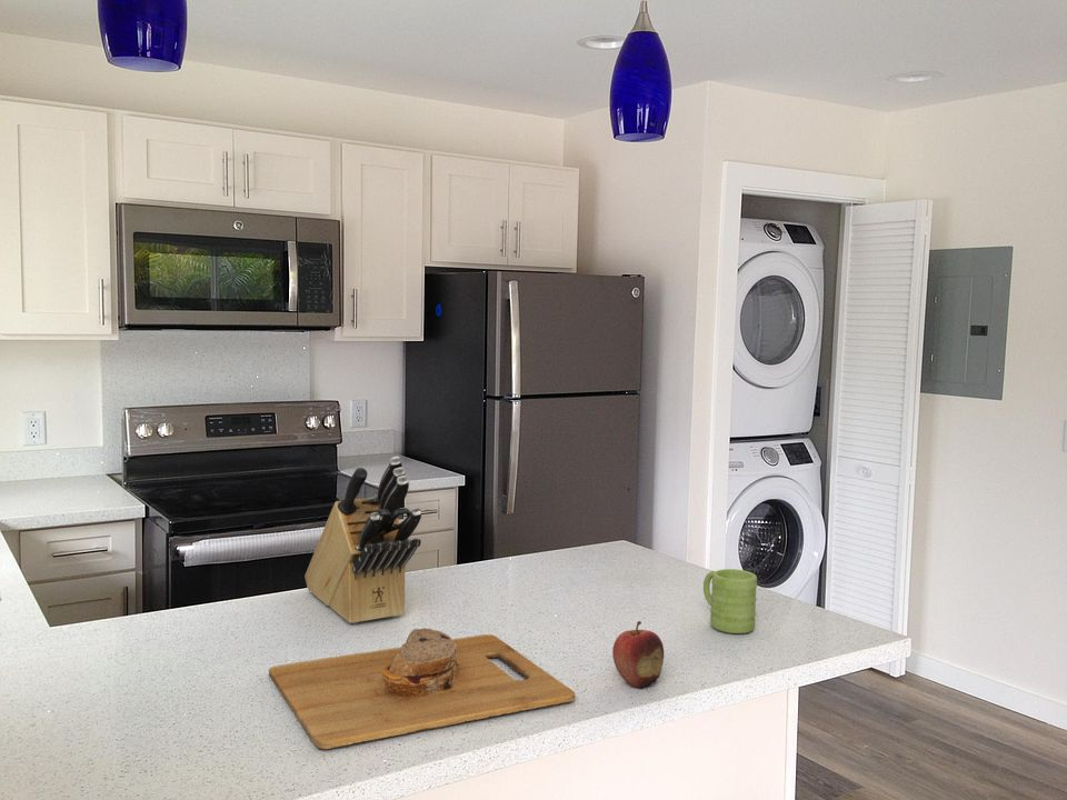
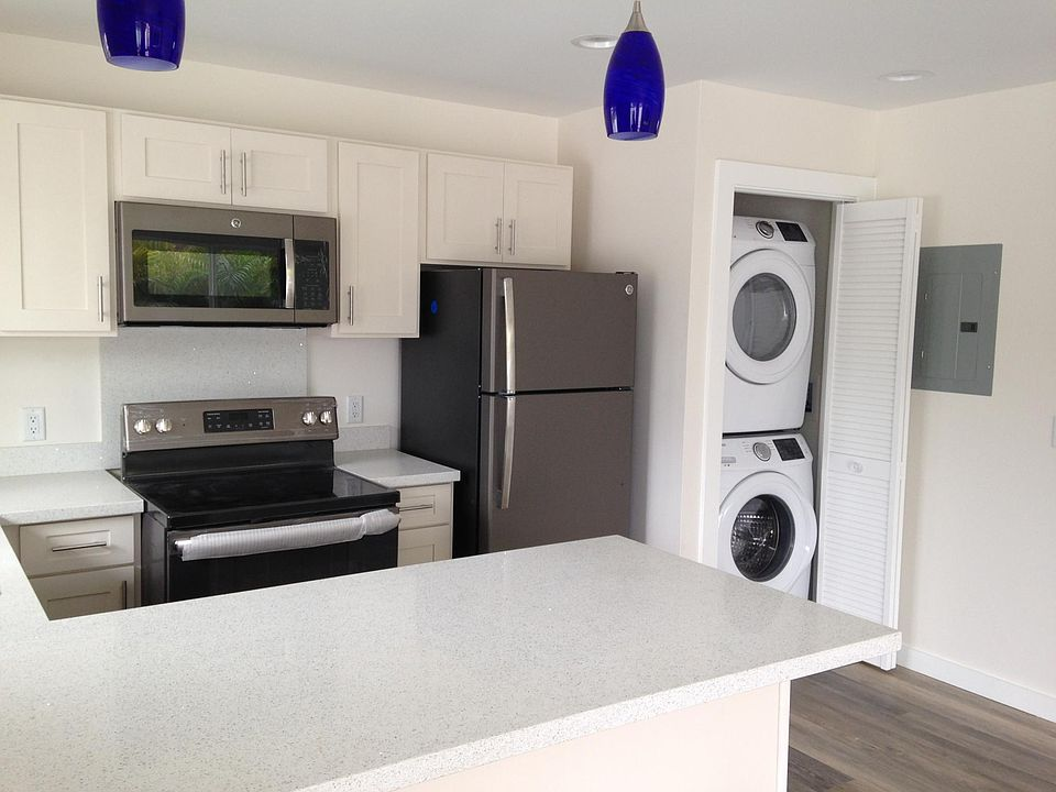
- mug (726, 598)
- knife block (361, 530)
- fruit (637, 652)
- cutting board (418, 661)
